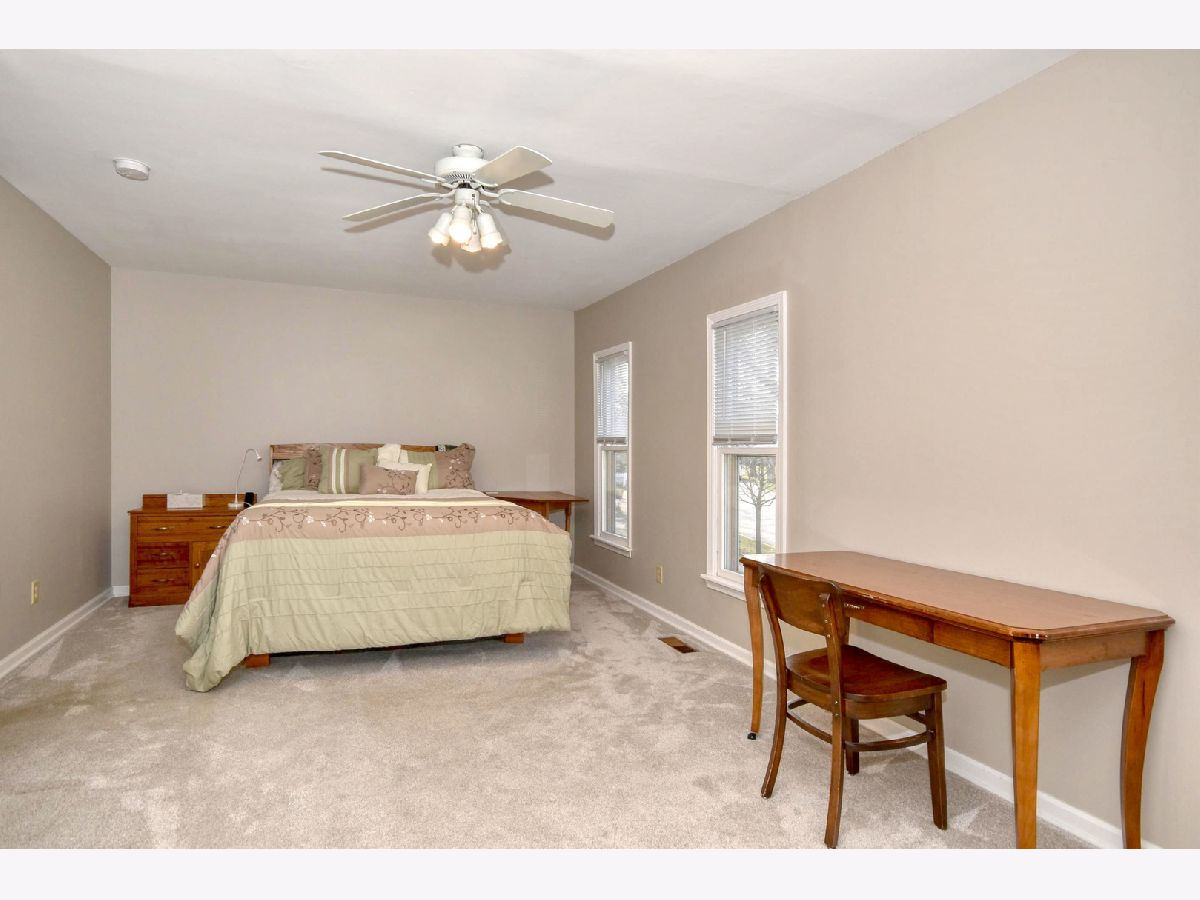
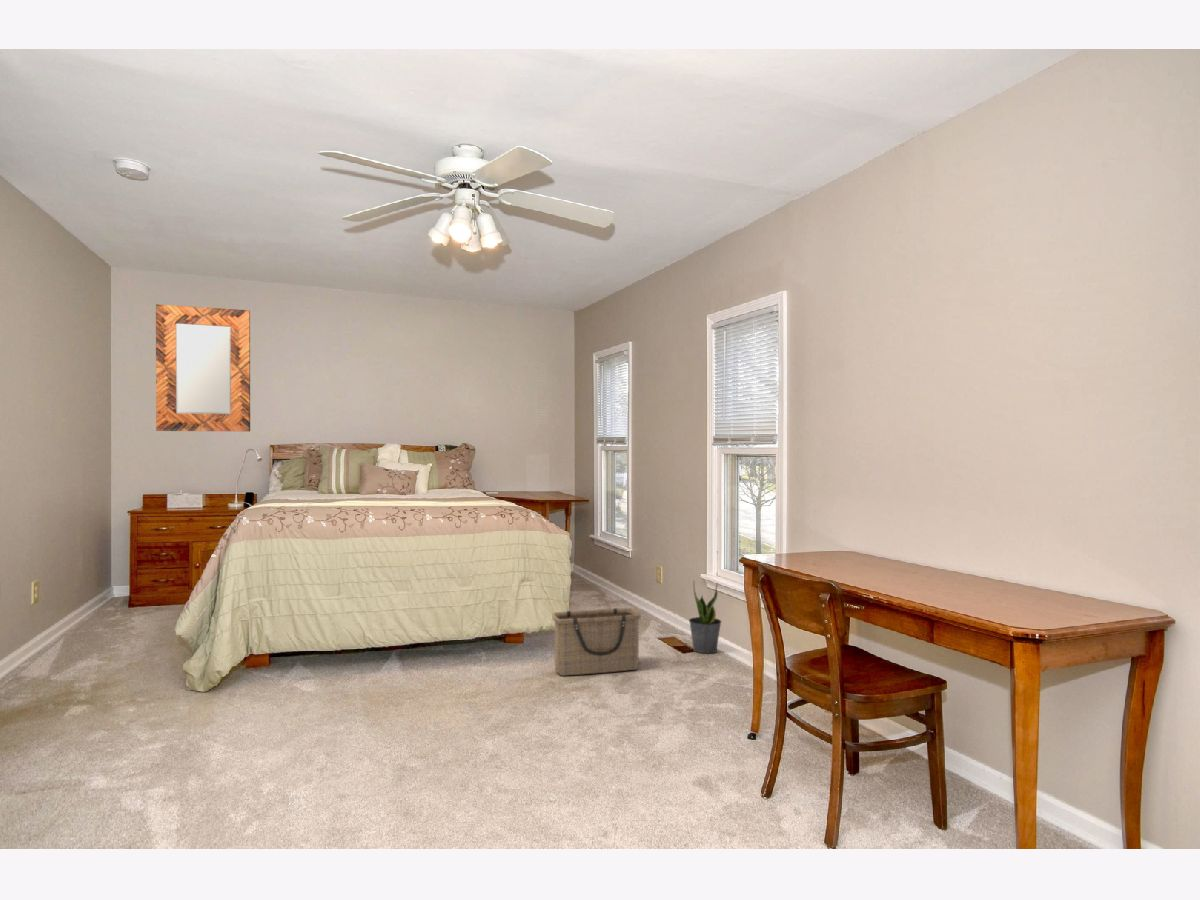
+ potted plant (705, 614)
+ home mirror (204, 369)
+ basket (596, 641)
